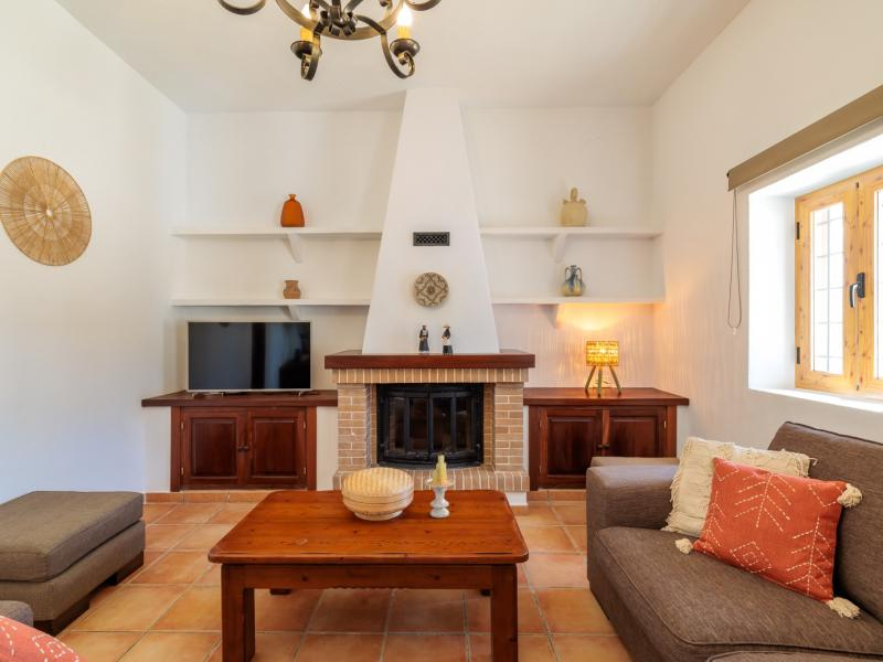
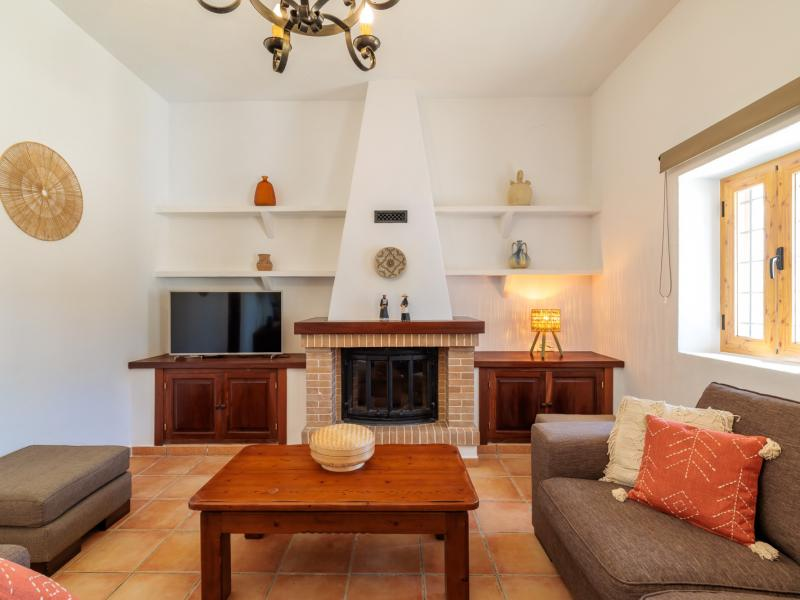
- candle (439, 483)
